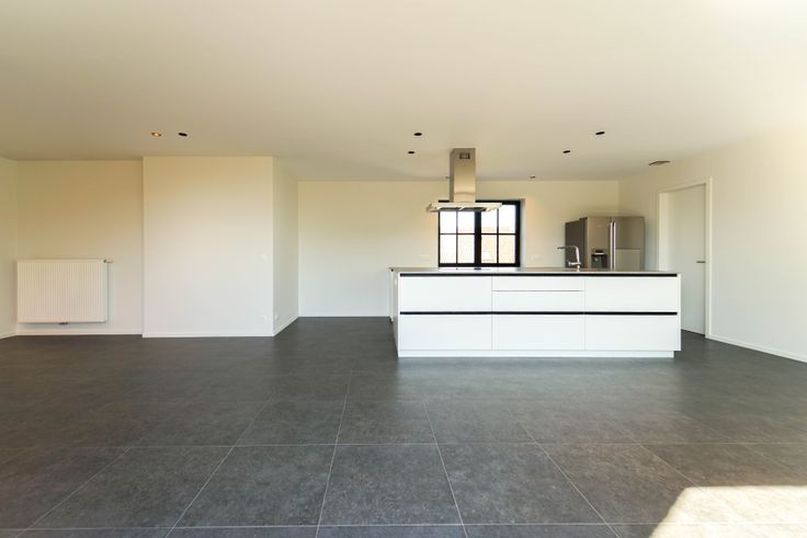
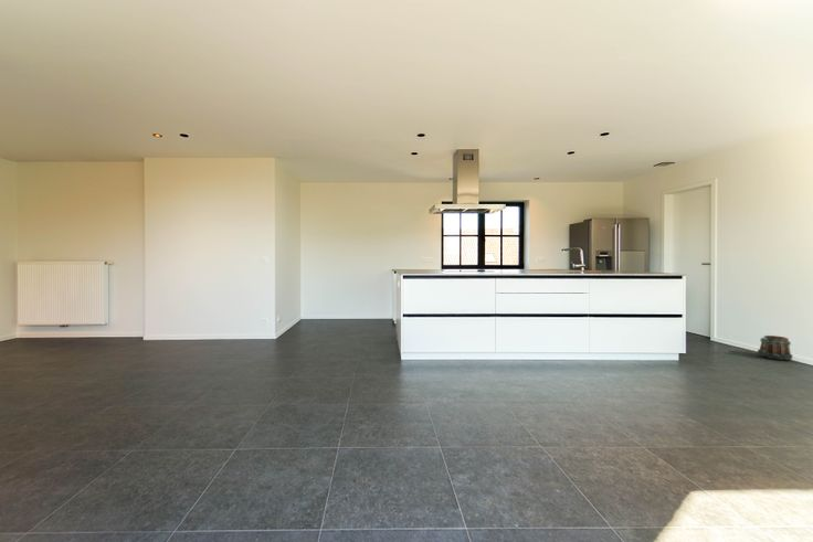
+ bucket (771, 347)
